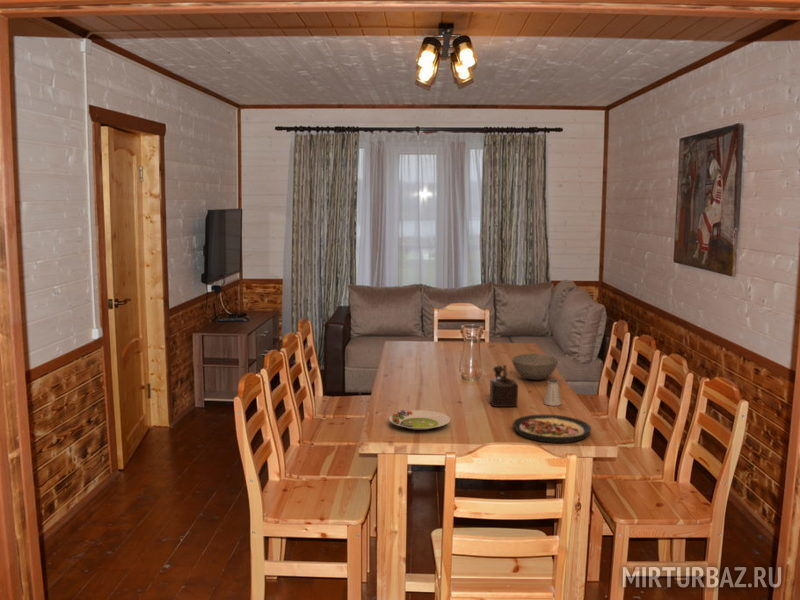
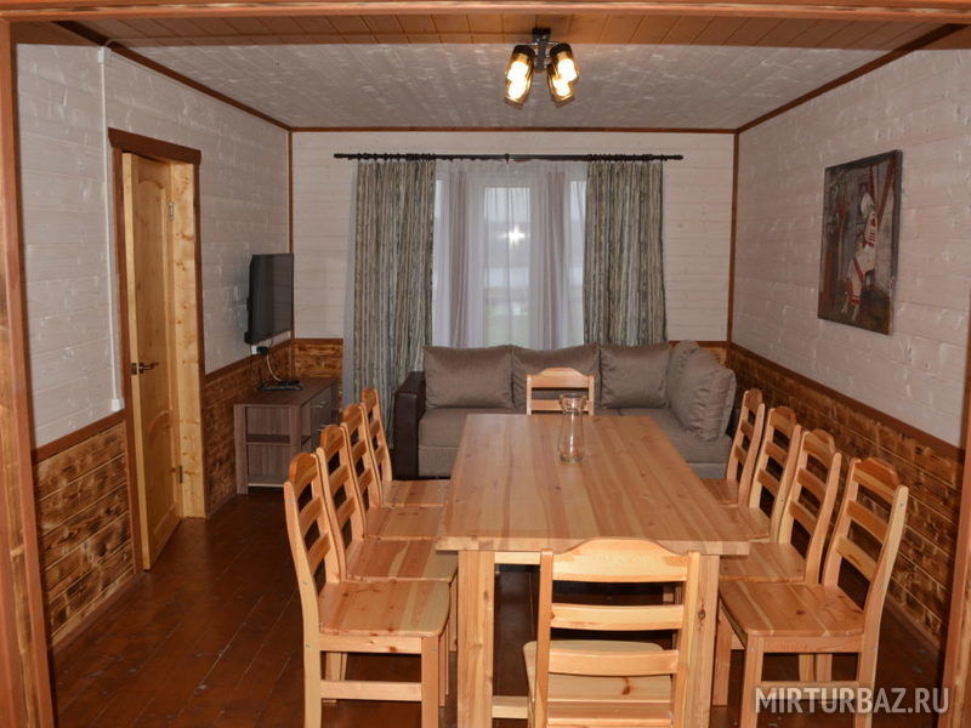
- bowl (534, 368)
- saltshaker (552, 391)
- pepper mill (504, 384)
- plate (551, 426)
- salad plate (419, 420)
